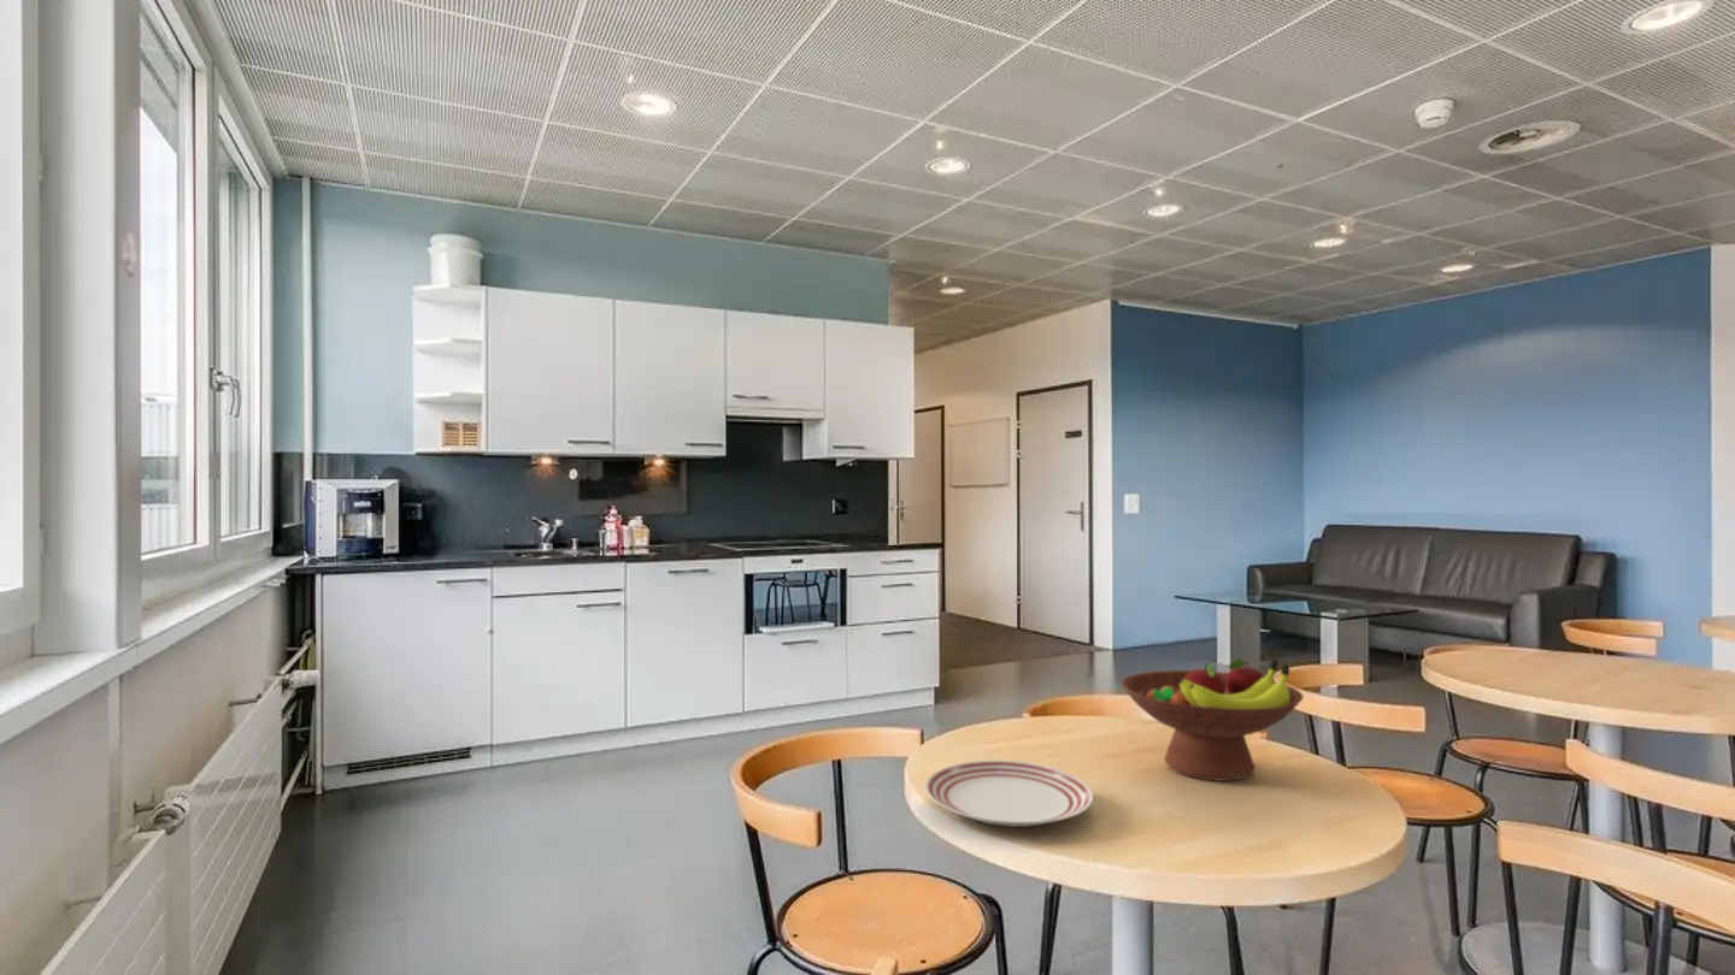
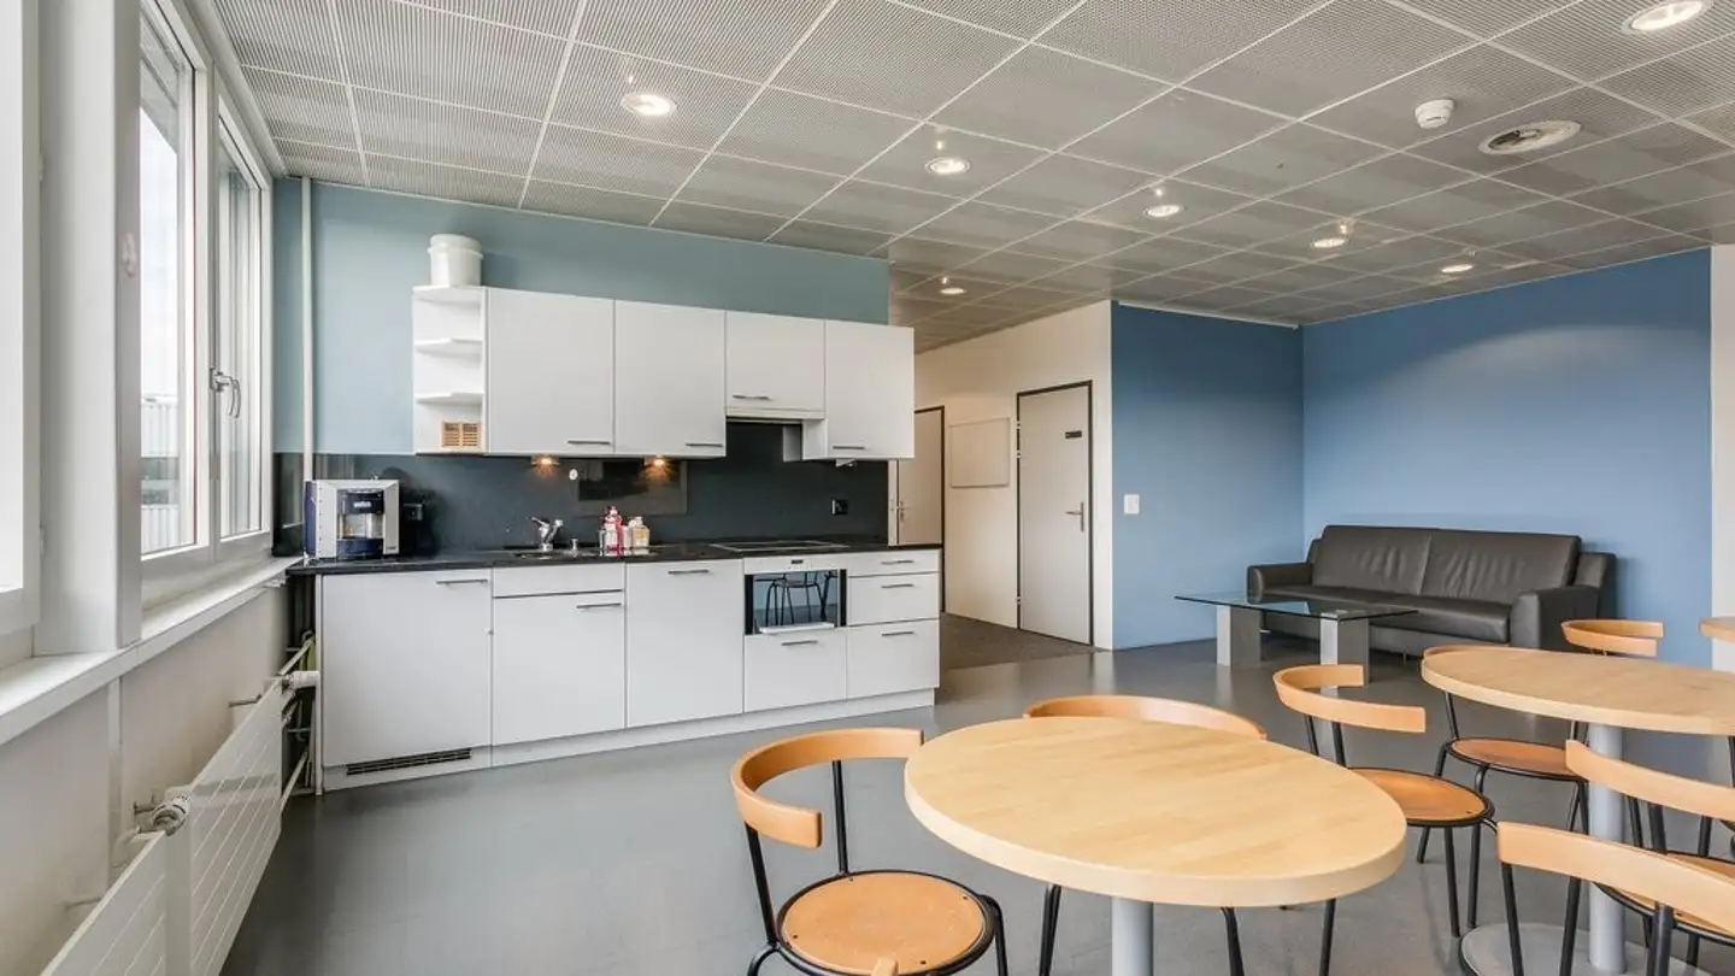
- dinner plate (1007, 796)
- fruit bowl (1208, 711)
